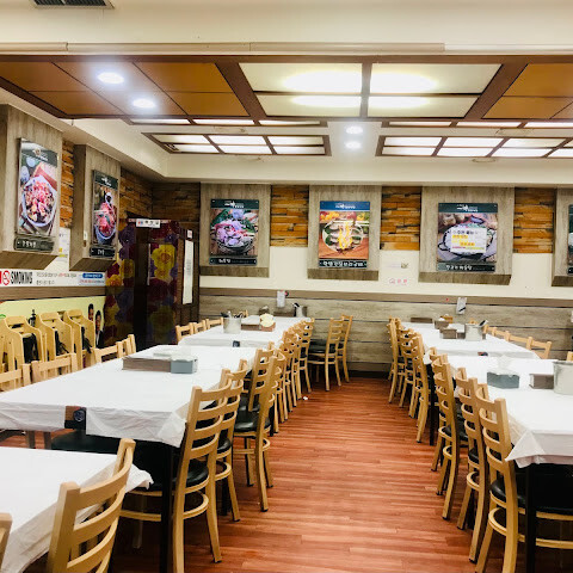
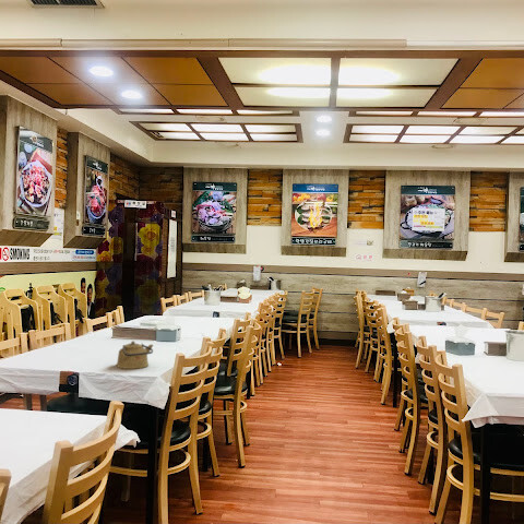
+ kettle (135, 353)
